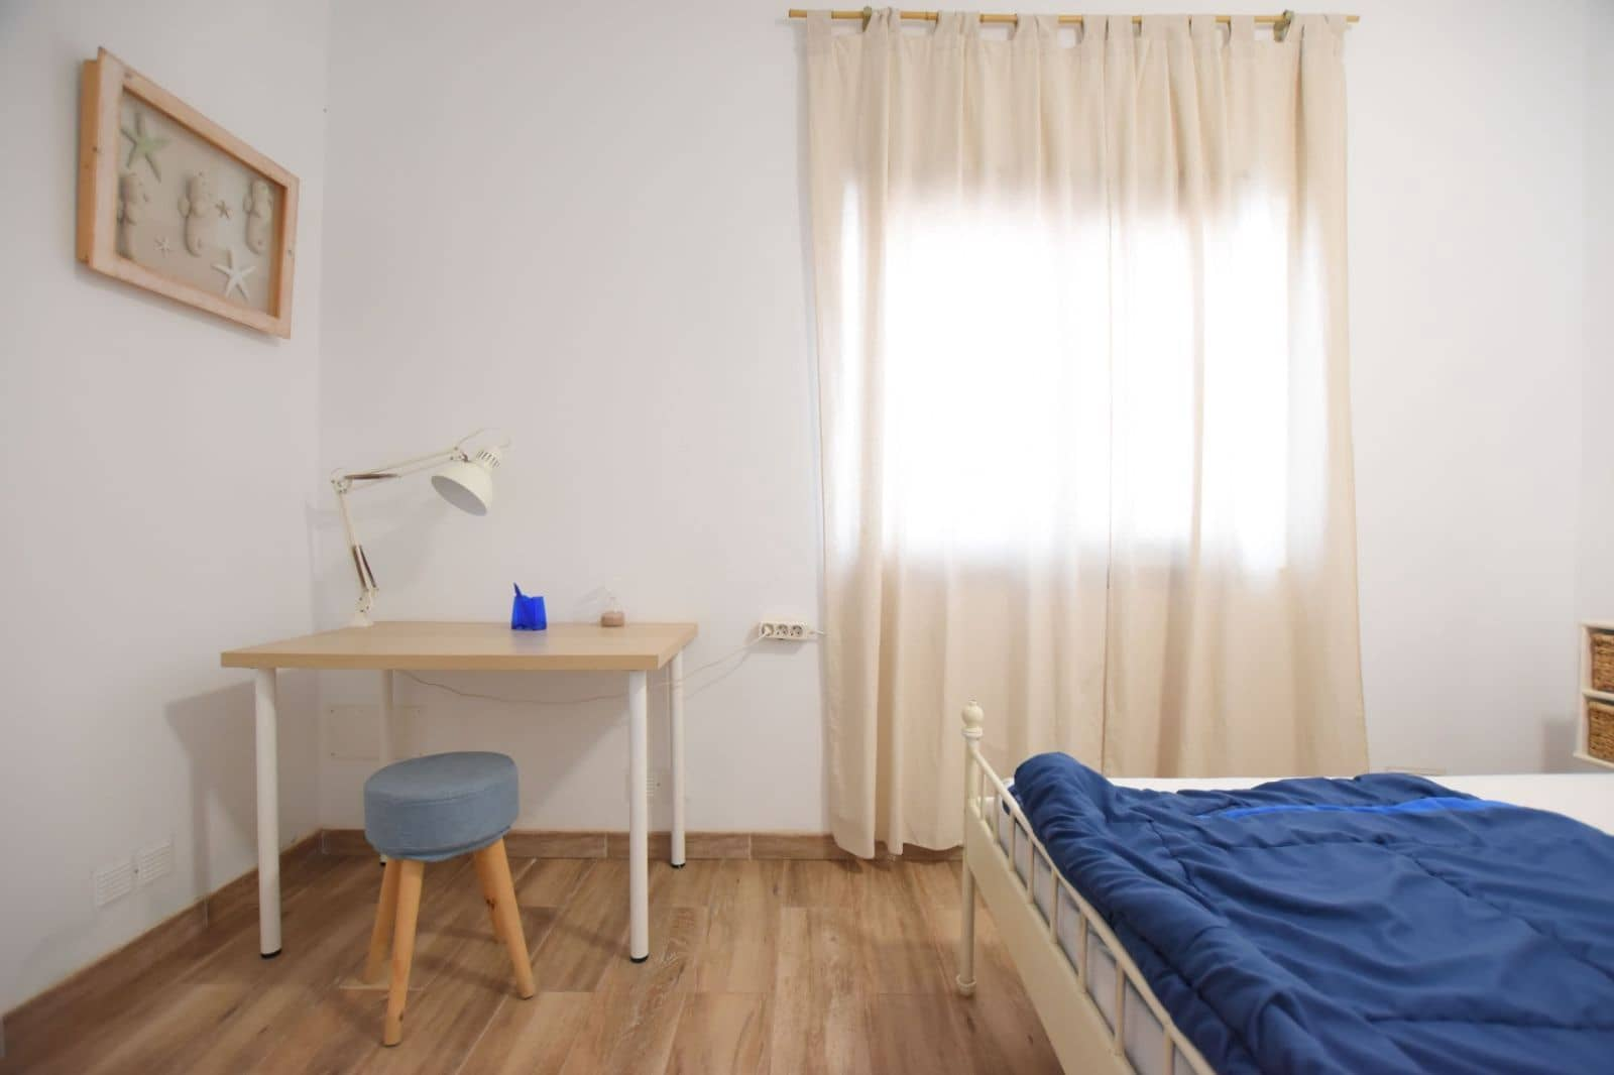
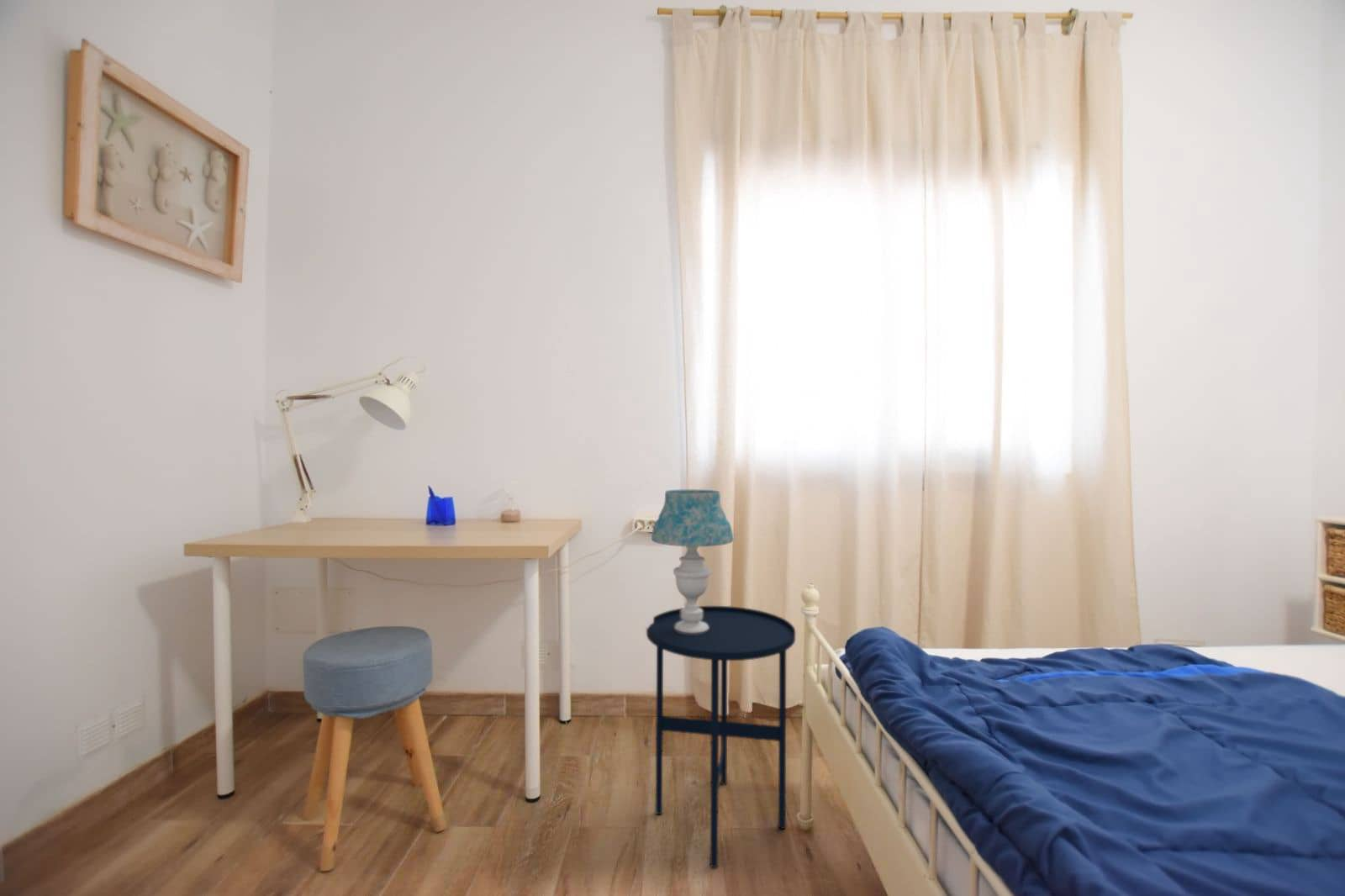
+ side table (720, 722)
+ table lamp (692, 559)
